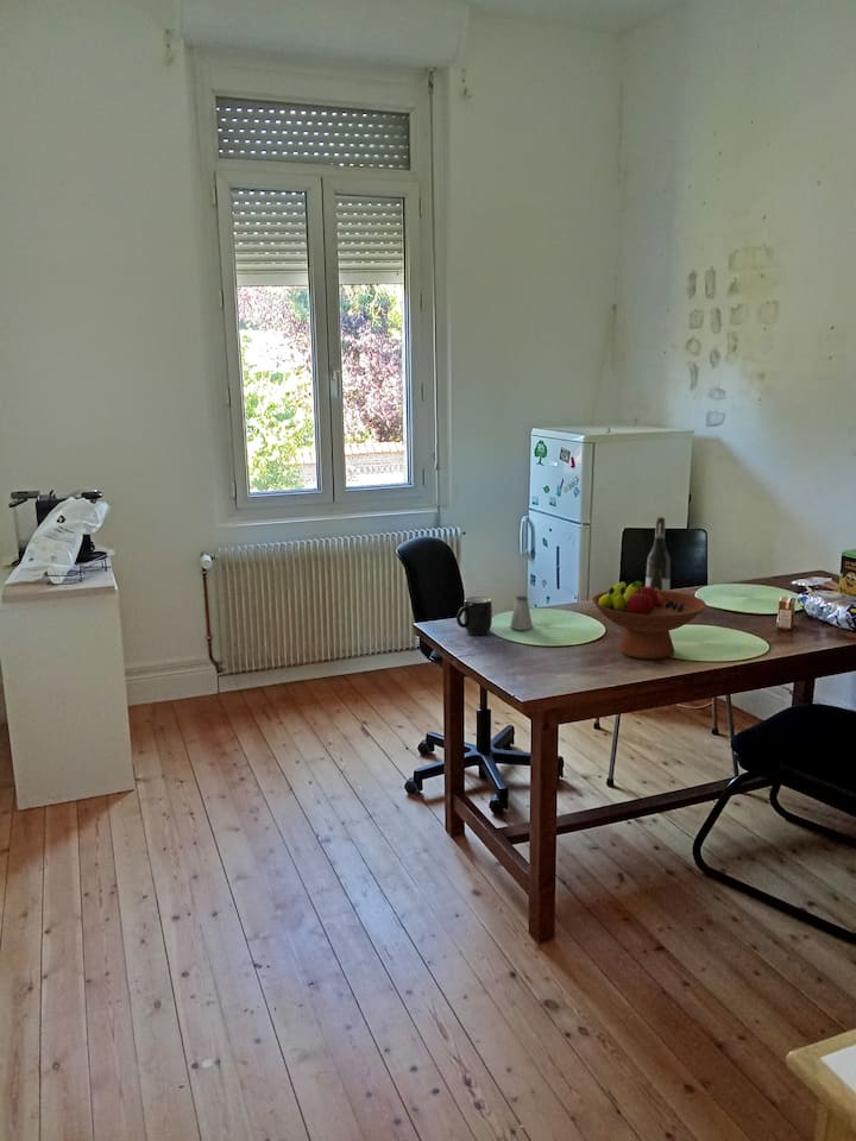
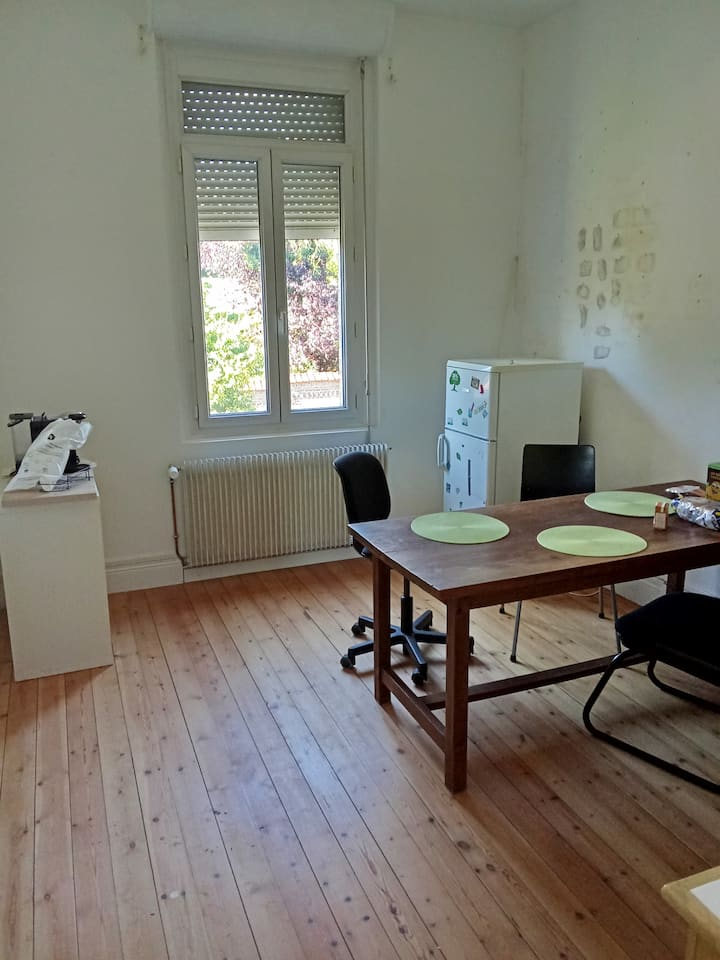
- wine bottle (659, 560)
- fruit bowl (647, 617)
- saltshaker (521, 611)
- mug (473, 616)
